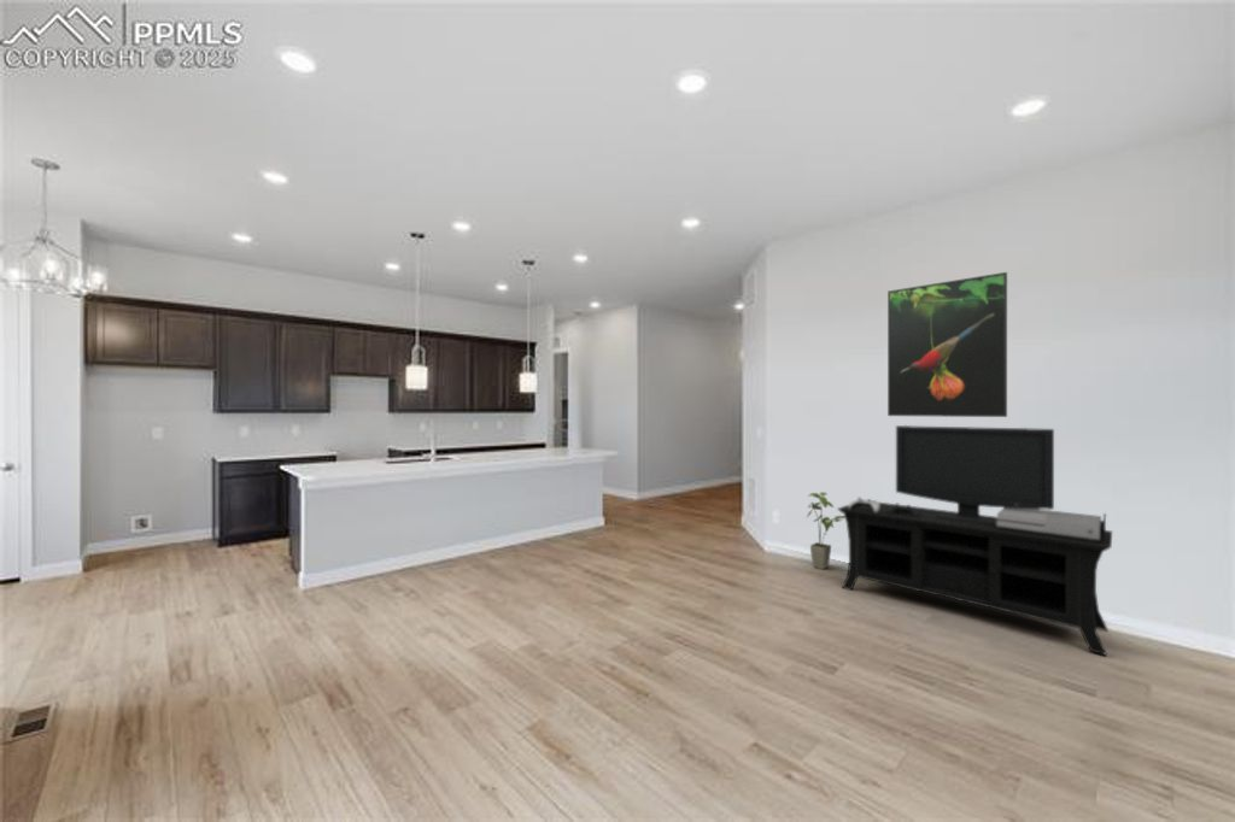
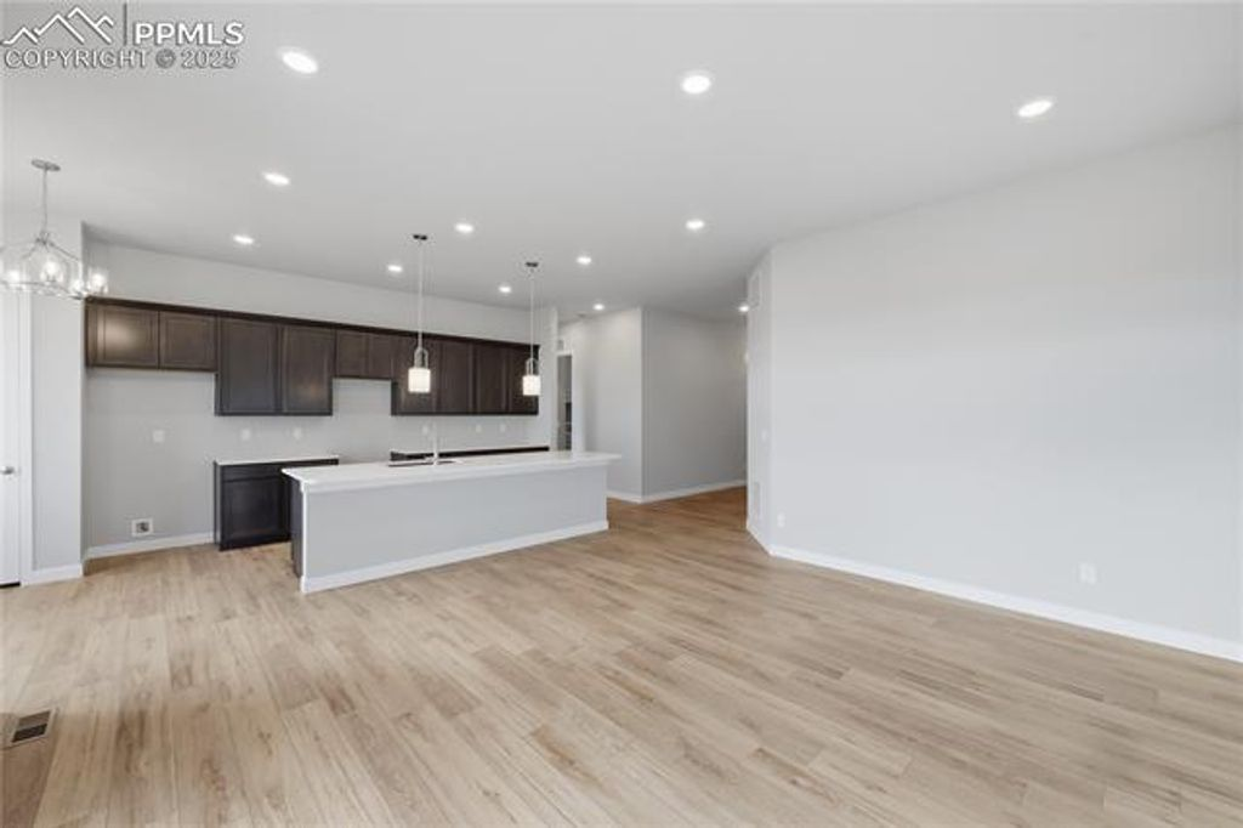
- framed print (943, 348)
- house plant (825, 530)
- media console (960, 517)
